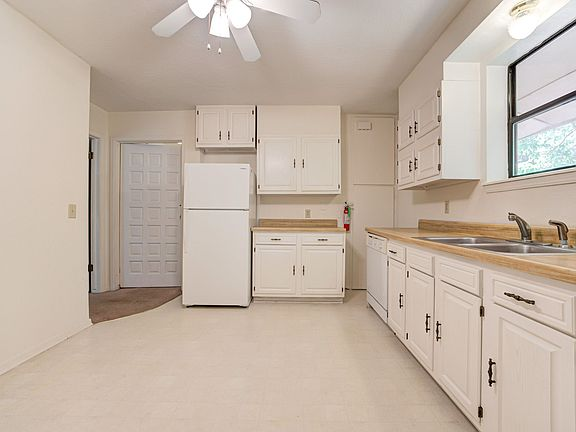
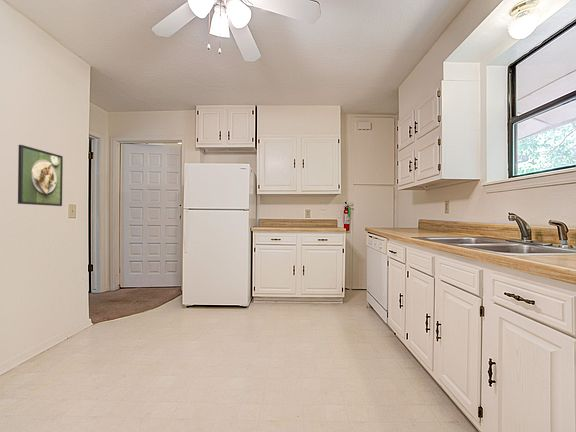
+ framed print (42, 177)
